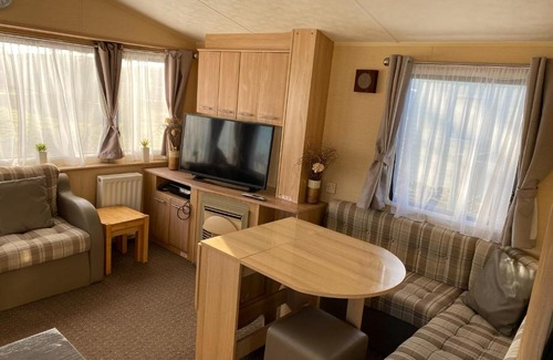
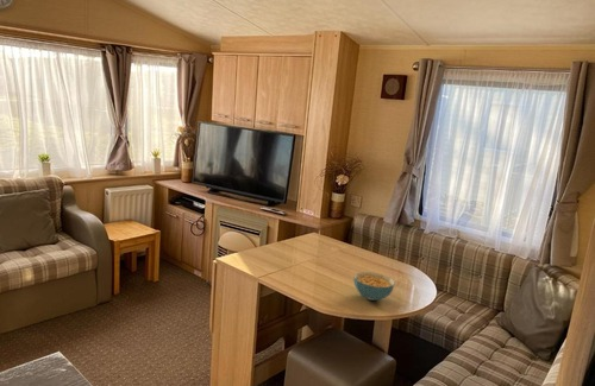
+ cereal bowl (372, 289)
